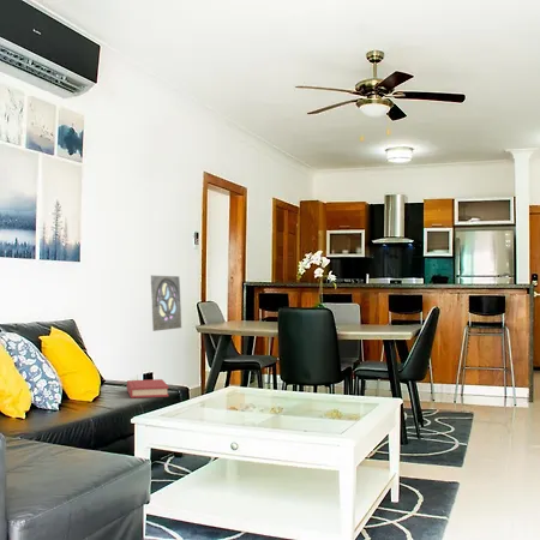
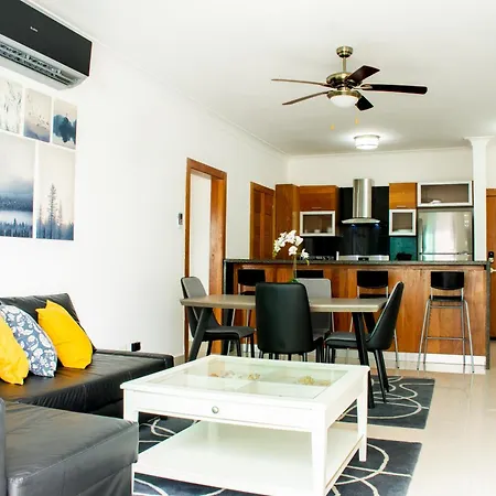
- wall ornament (166, 302)
- hardback book (146, 388)
